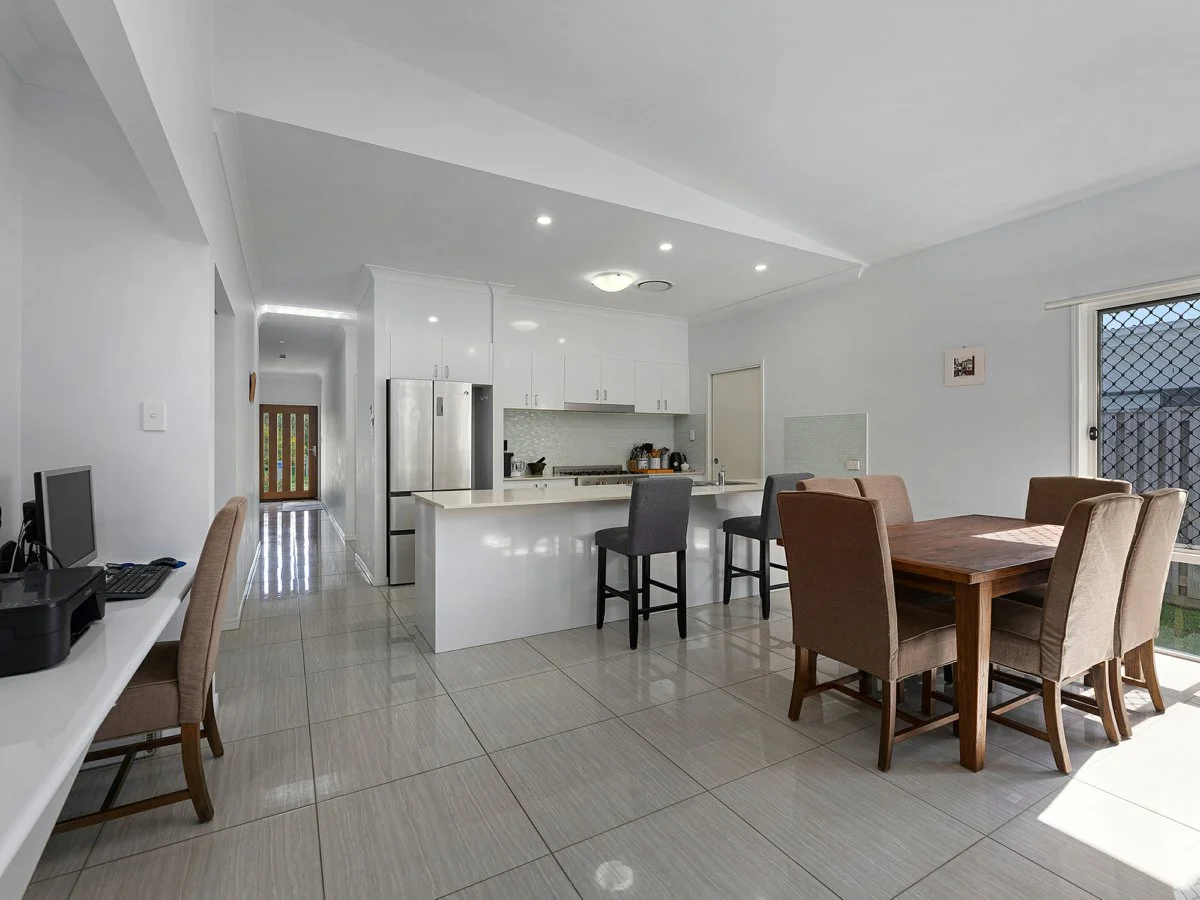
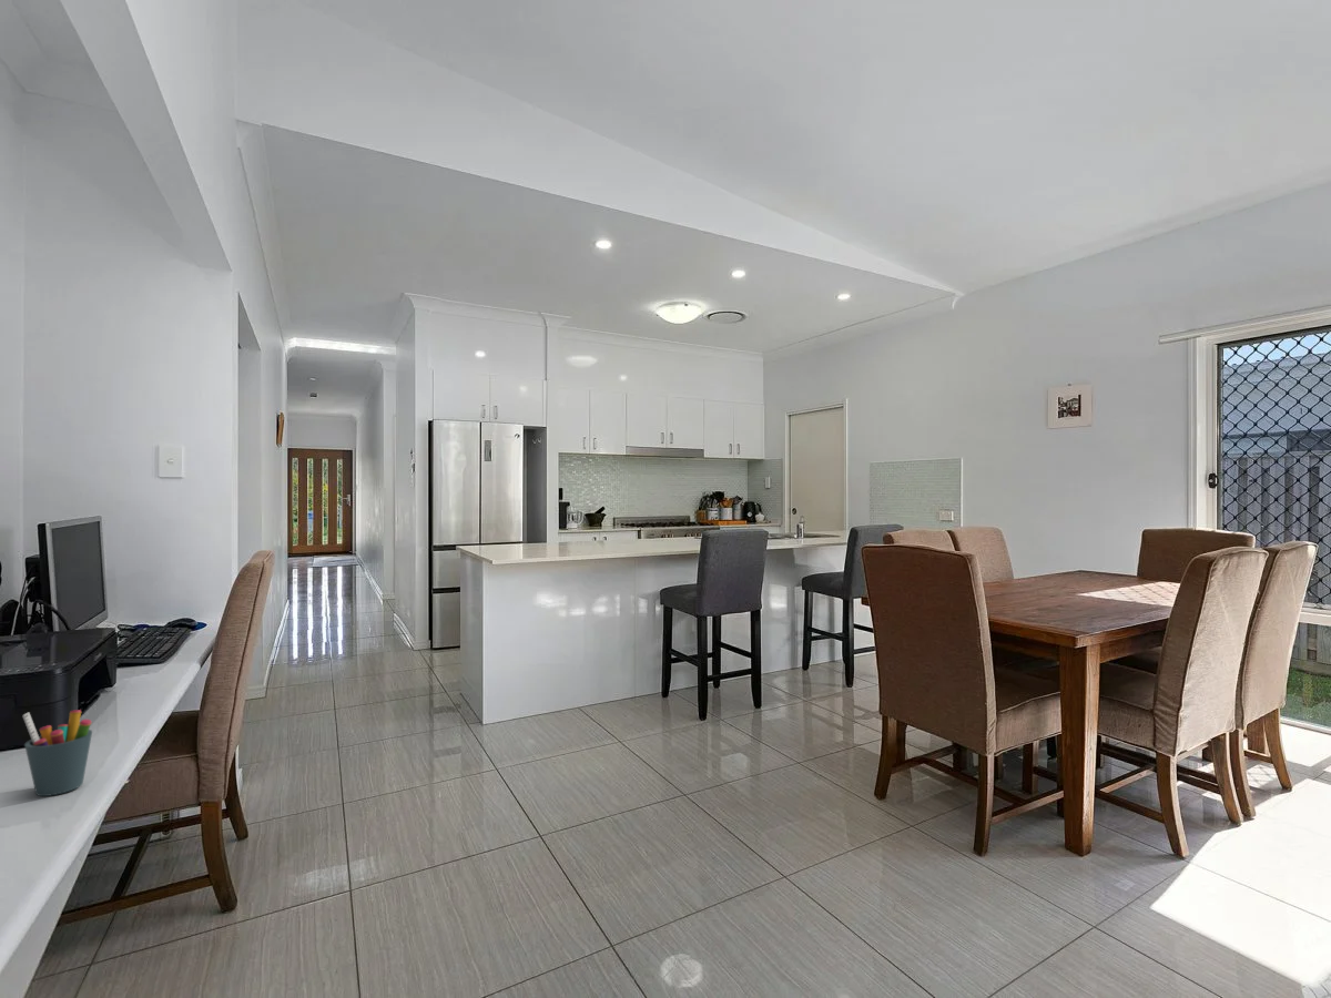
+ pen holder (60, 748)
